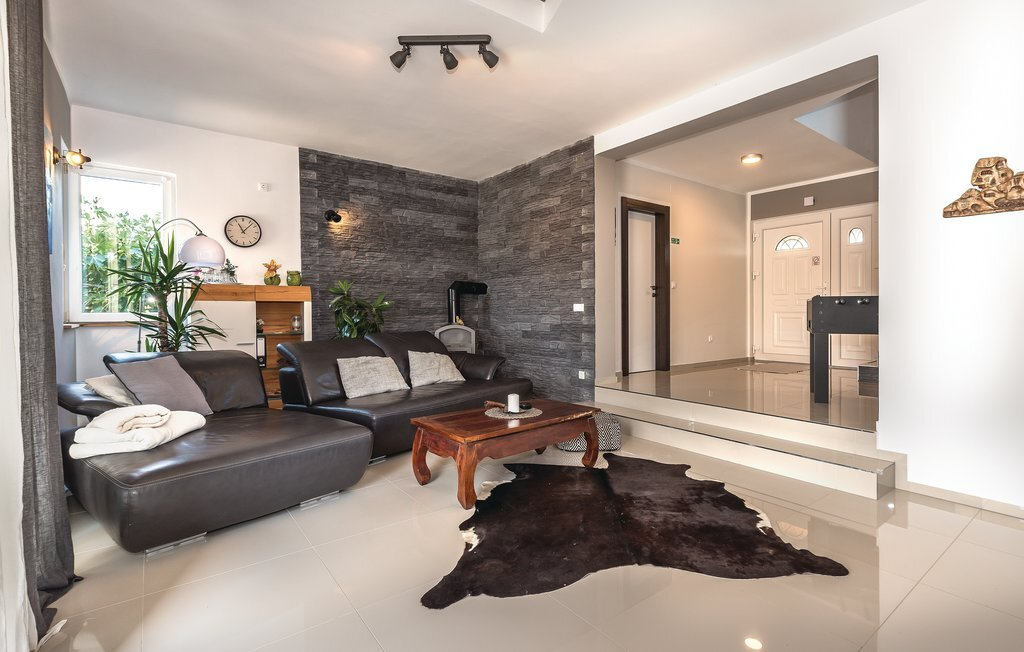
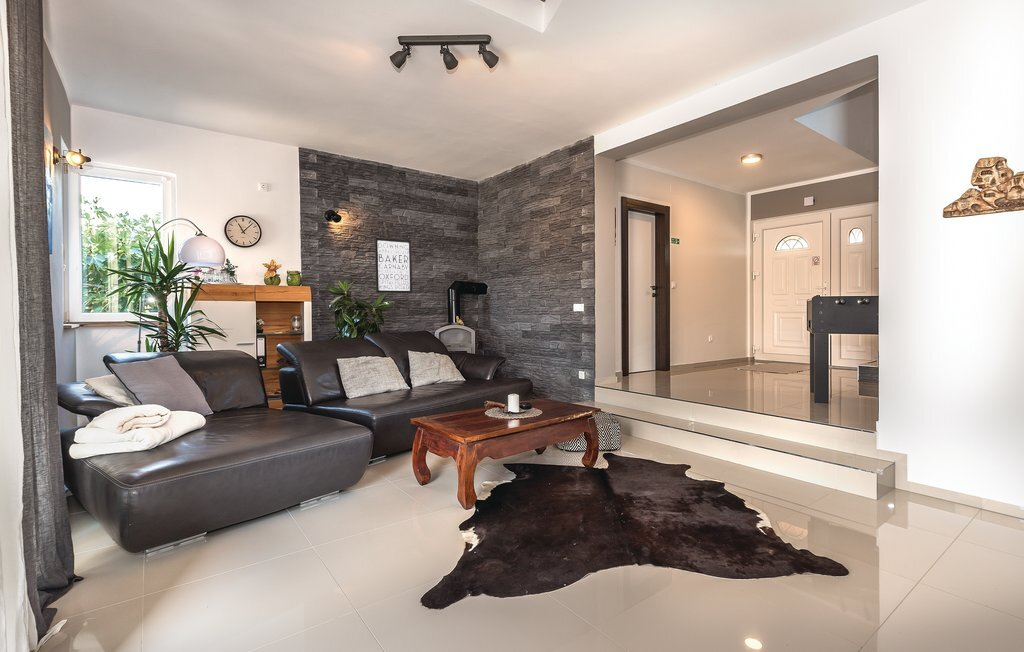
+ wall art (393, 265)
